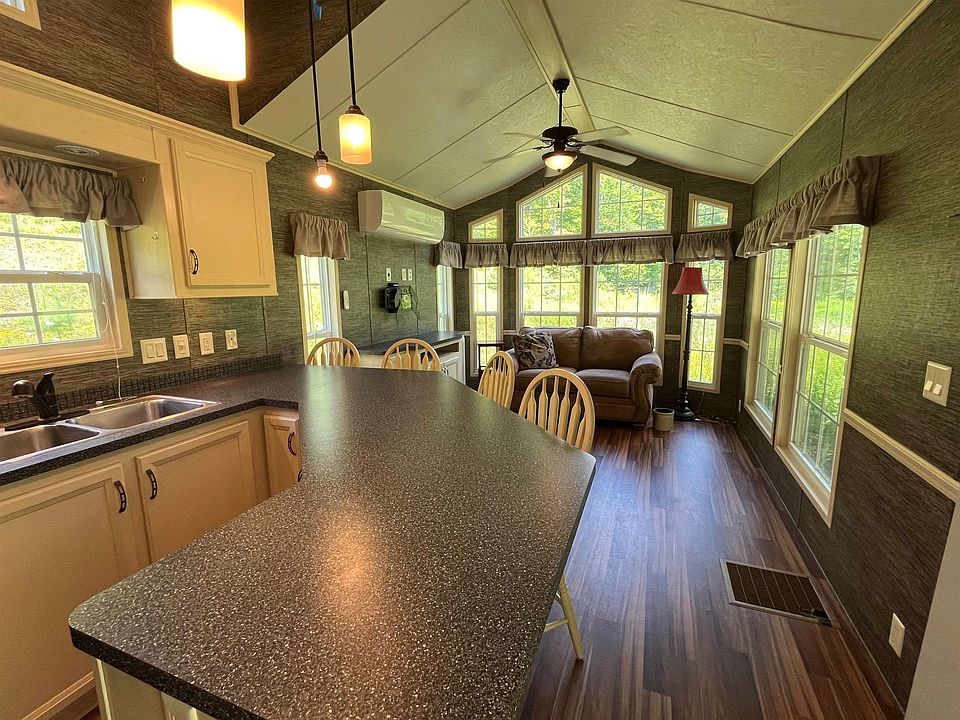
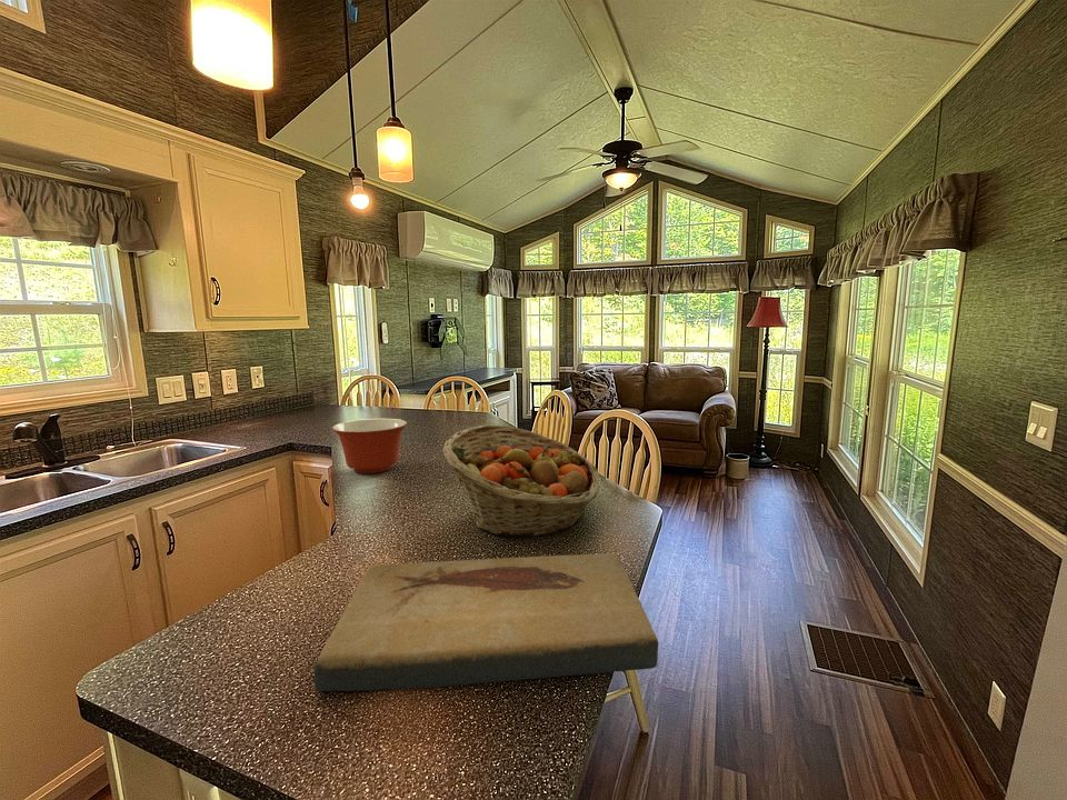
+ fish fossil (495, 609)
+ mixing bowl (371, 447)
+ fruit basket (523, 473)
